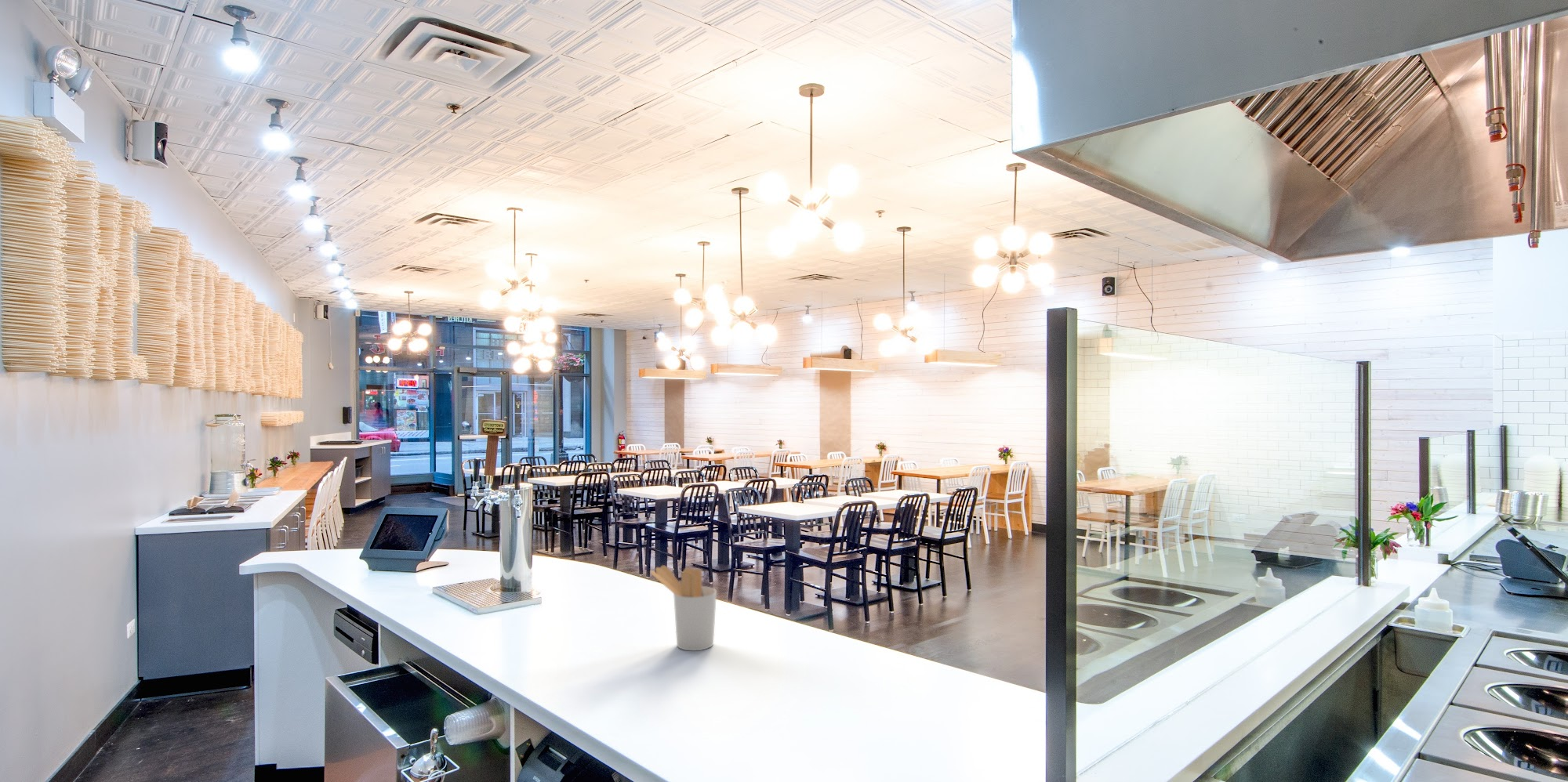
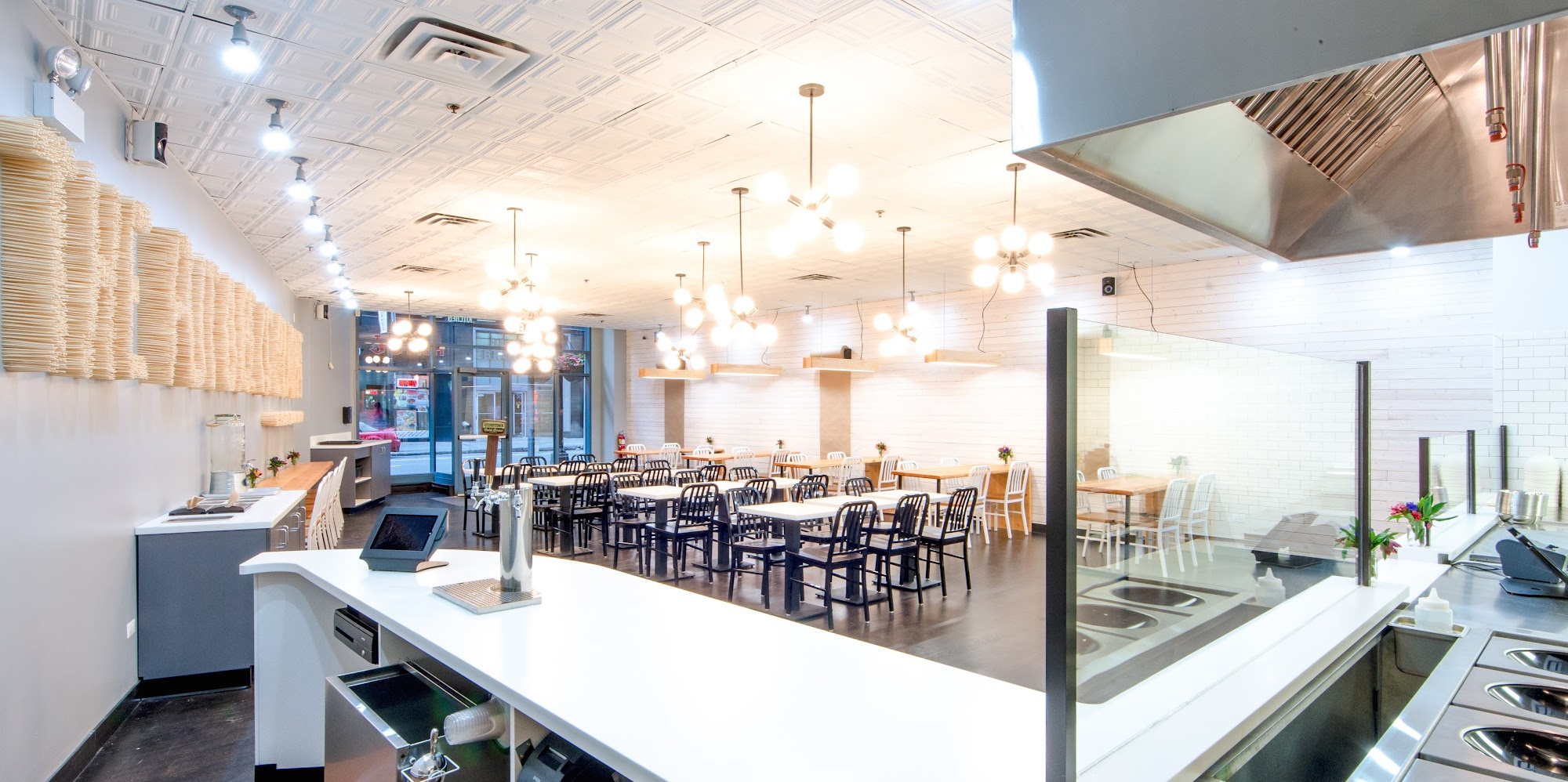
- utensil holder (684, 604)
